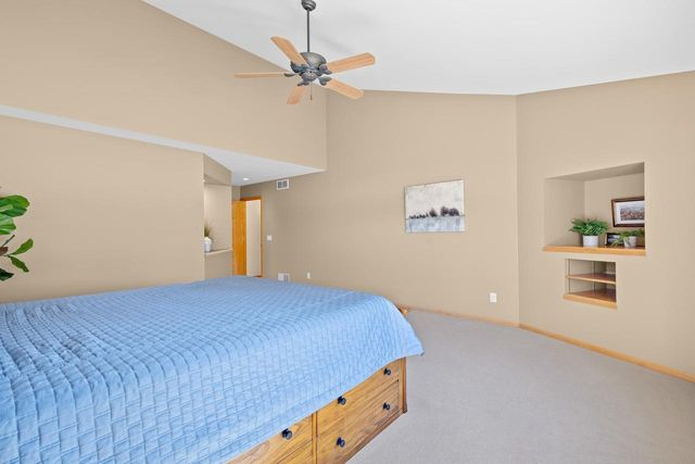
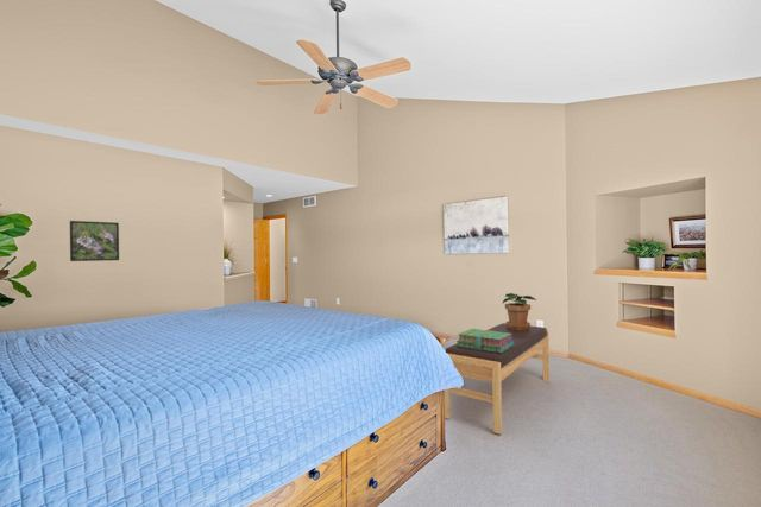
+ bench (502, 366)
+ potted plant (520, 310)
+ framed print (95, 241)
+ stack of books (485, 338)
